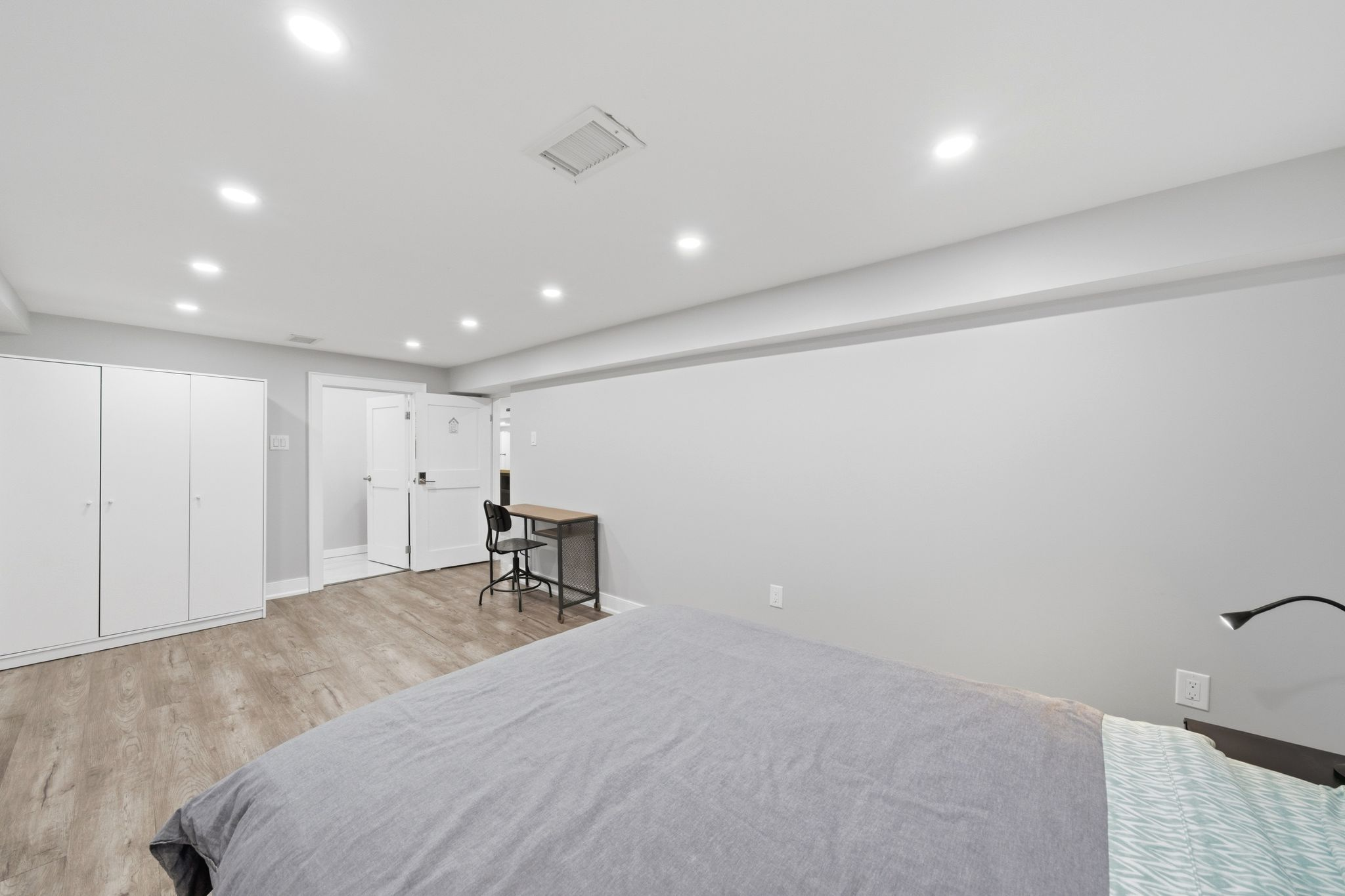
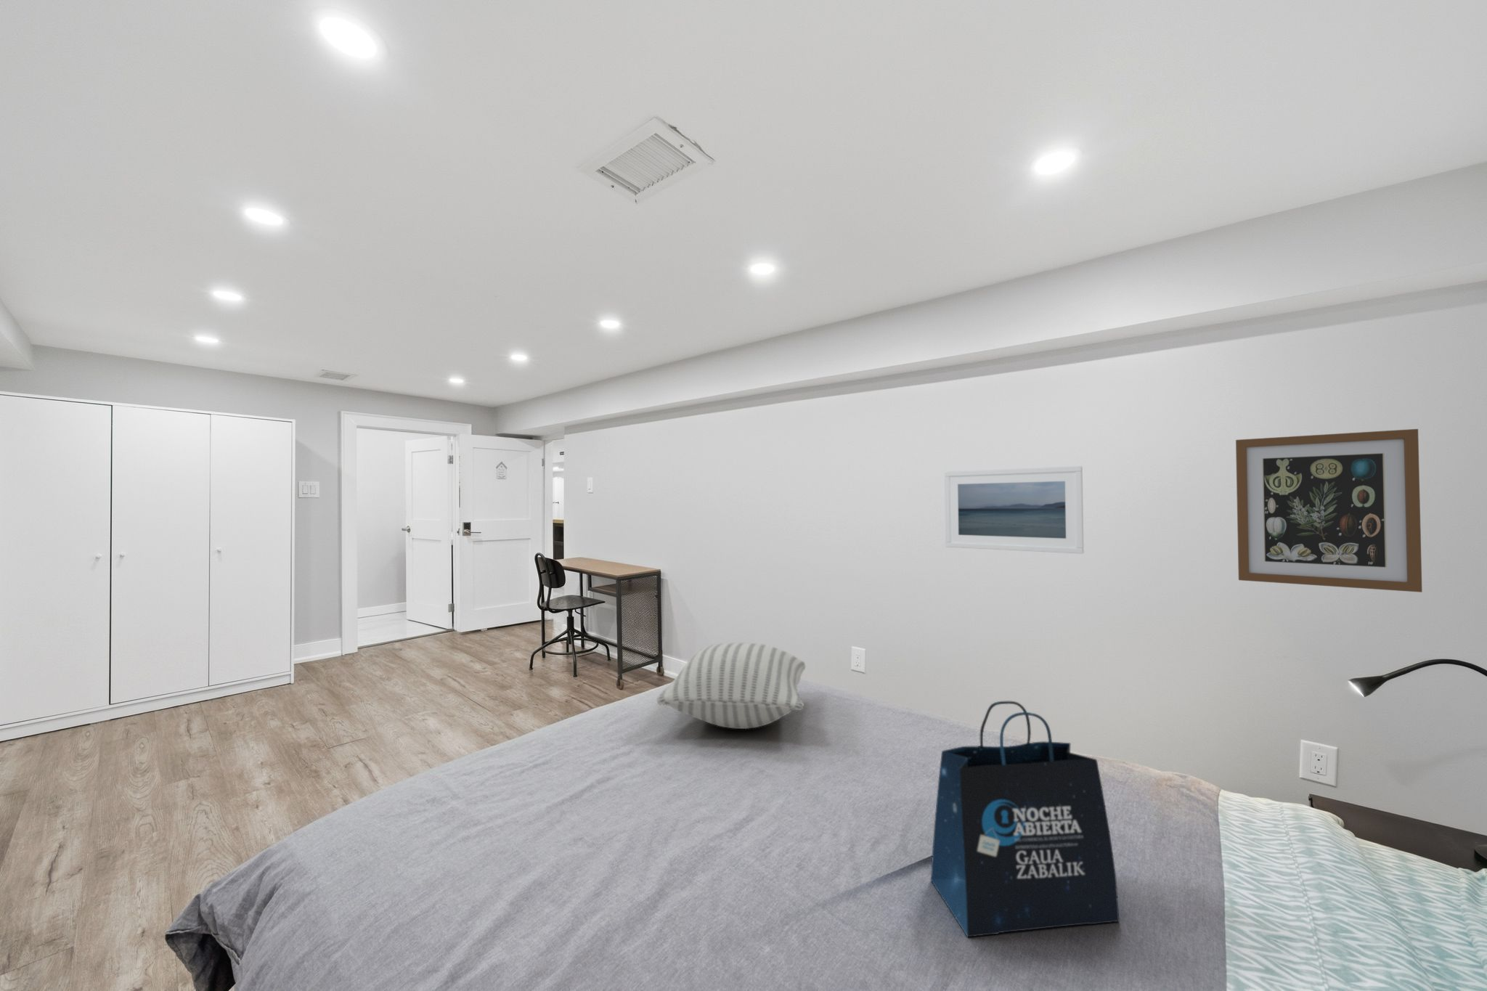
+ wall art (1321, 510)
+ pillow (739, 681)
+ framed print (1008, 509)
+ tote bag (1018, 803)
